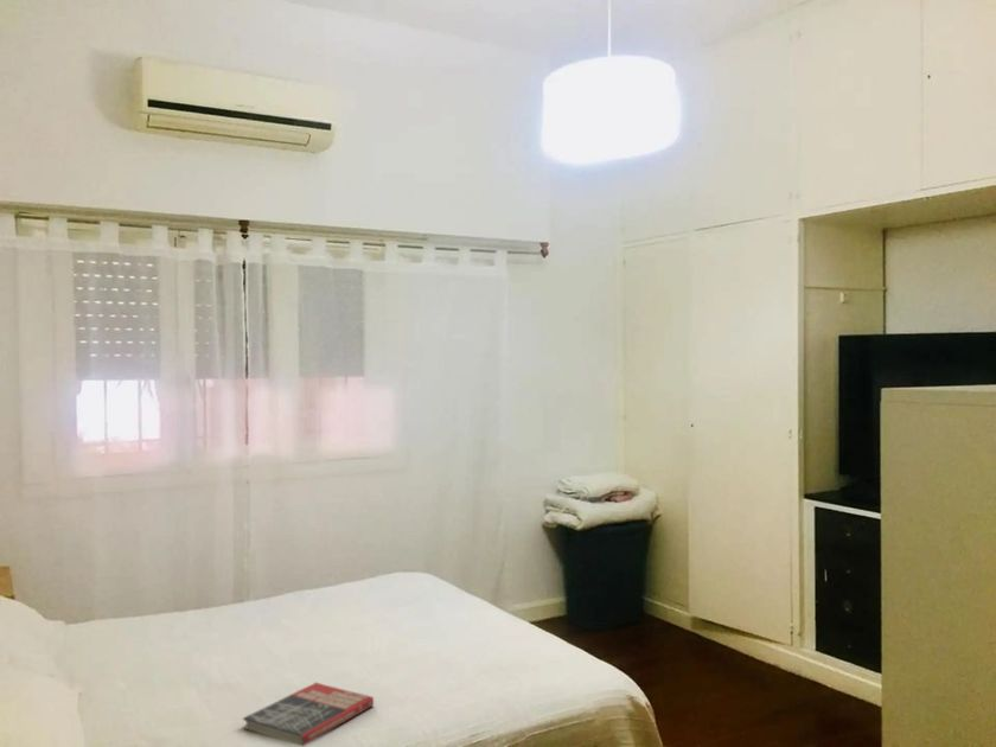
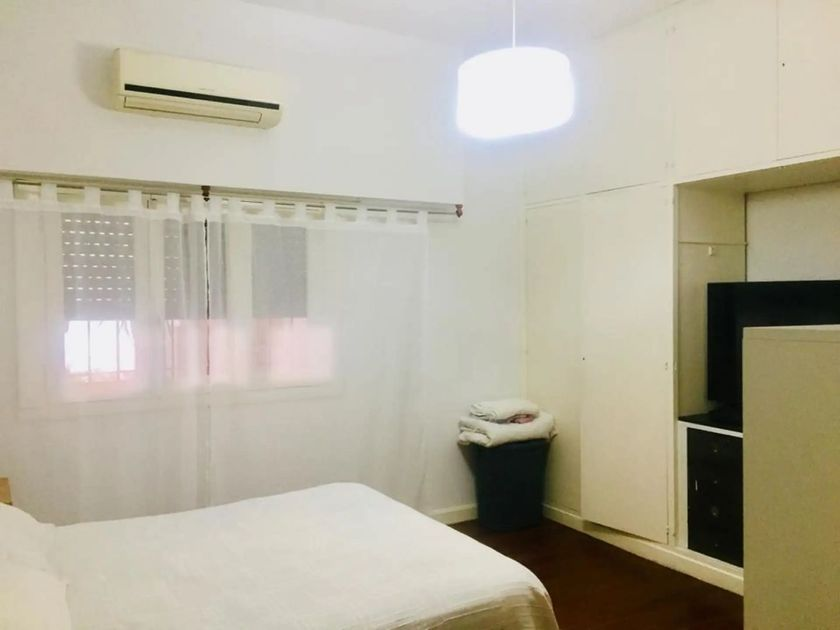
- book (309, 711)
